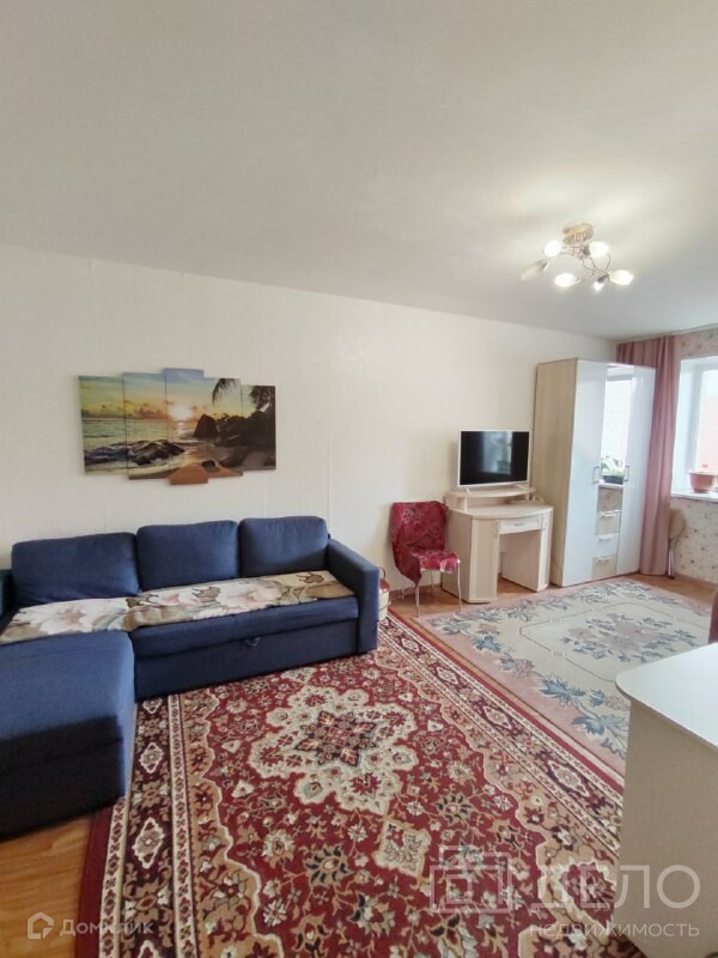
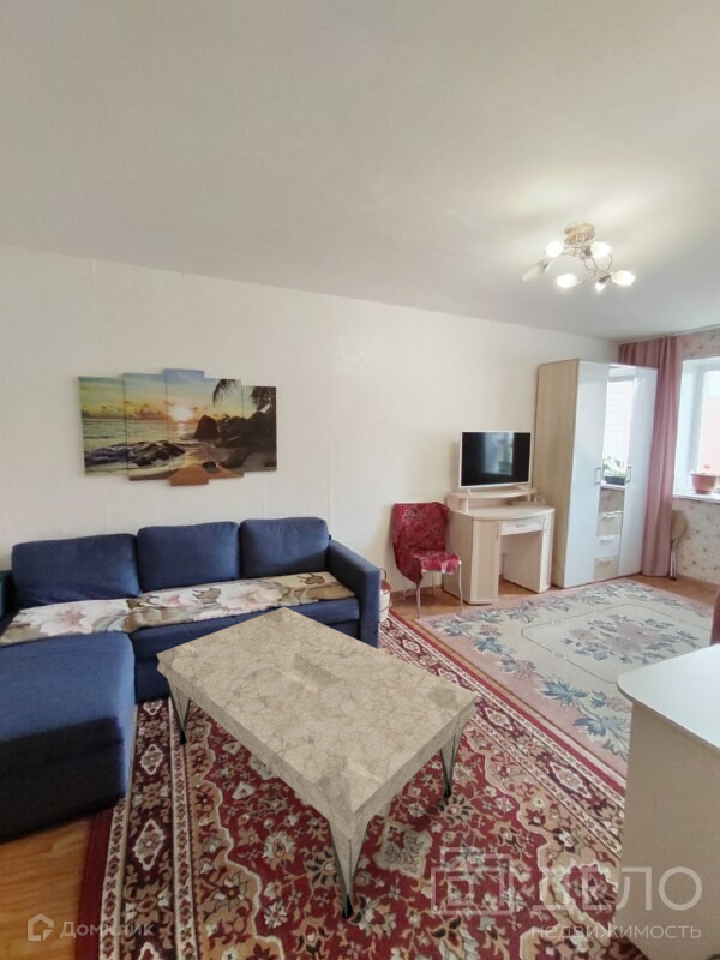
+ coffee table (305, 716)
